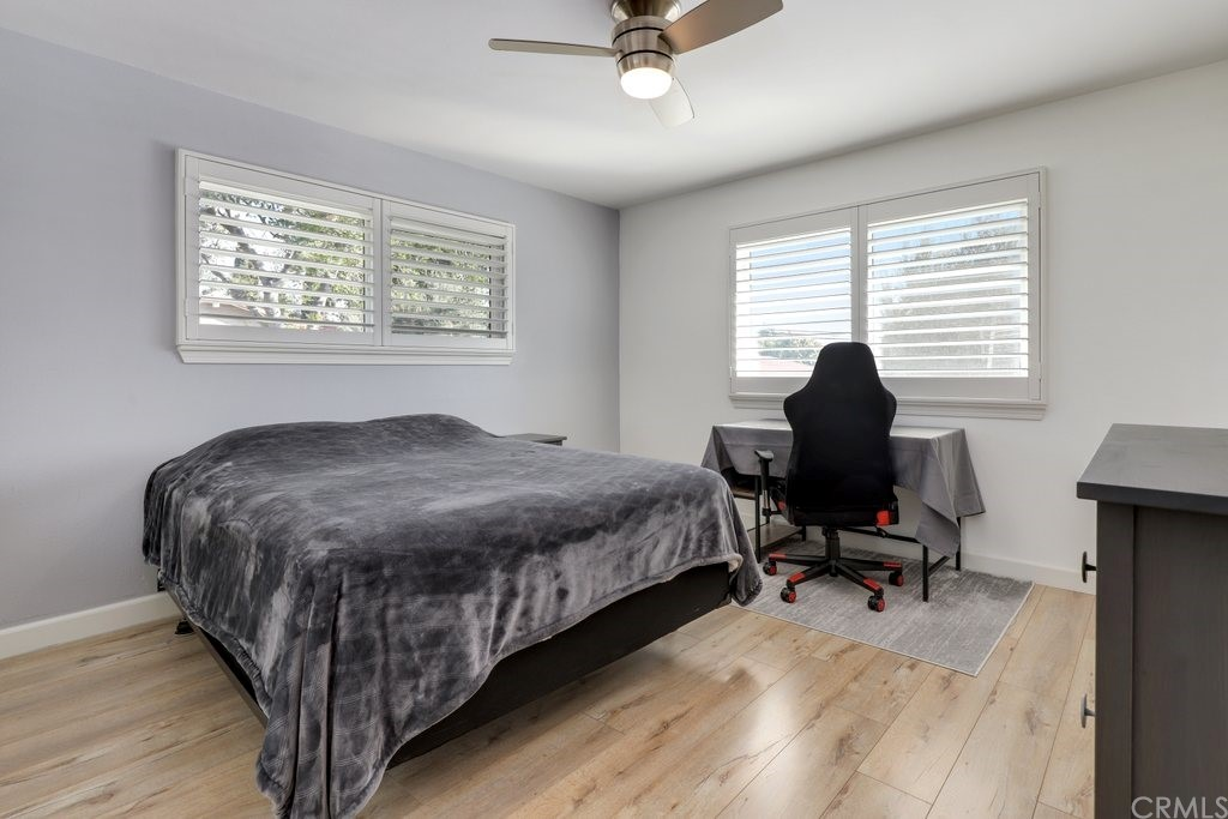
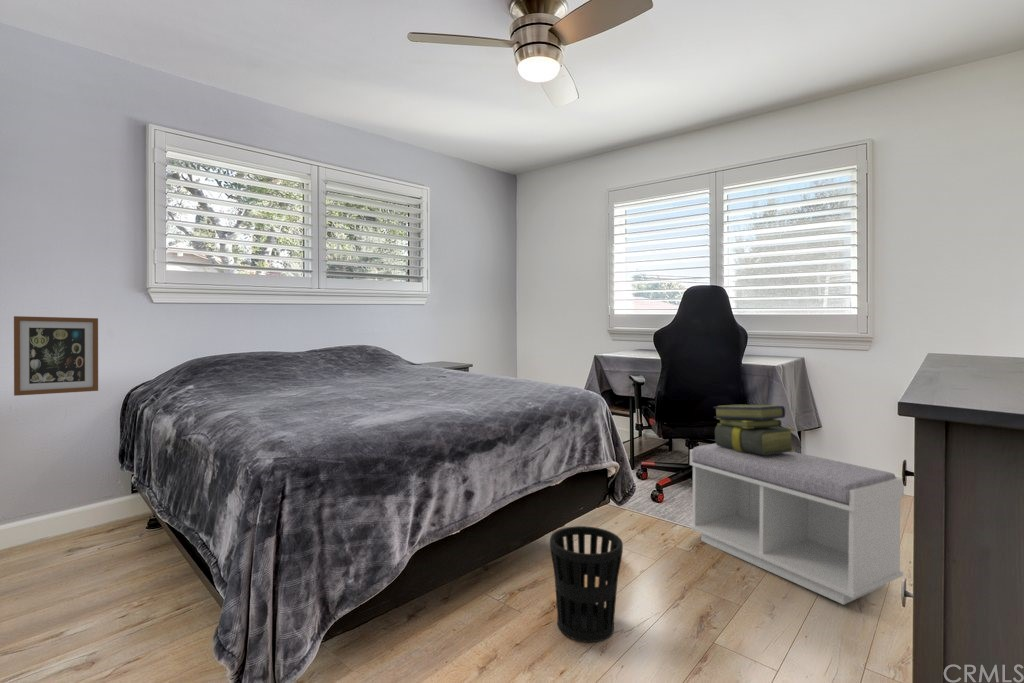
+ wastebasket (584, 582)
+ bench (783, 508)
+ wall art (57, 355)
+ stack of books (749, 426)
